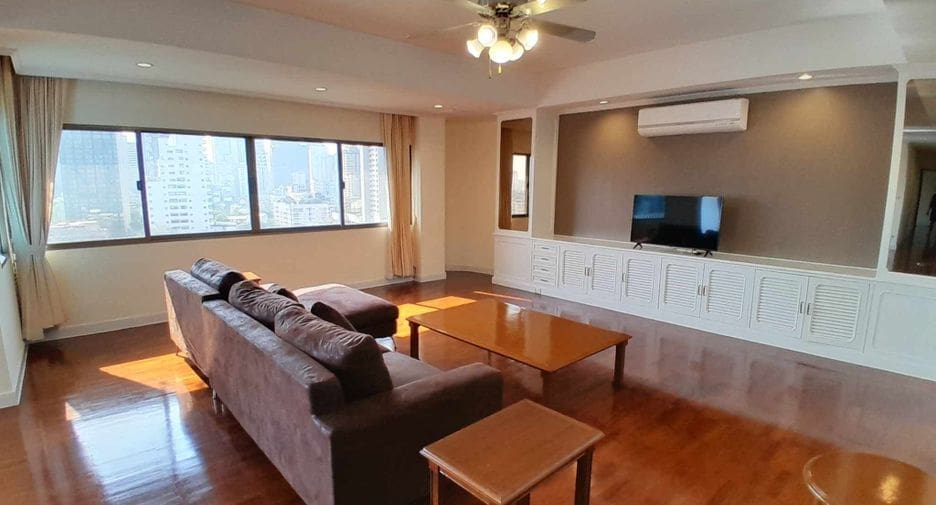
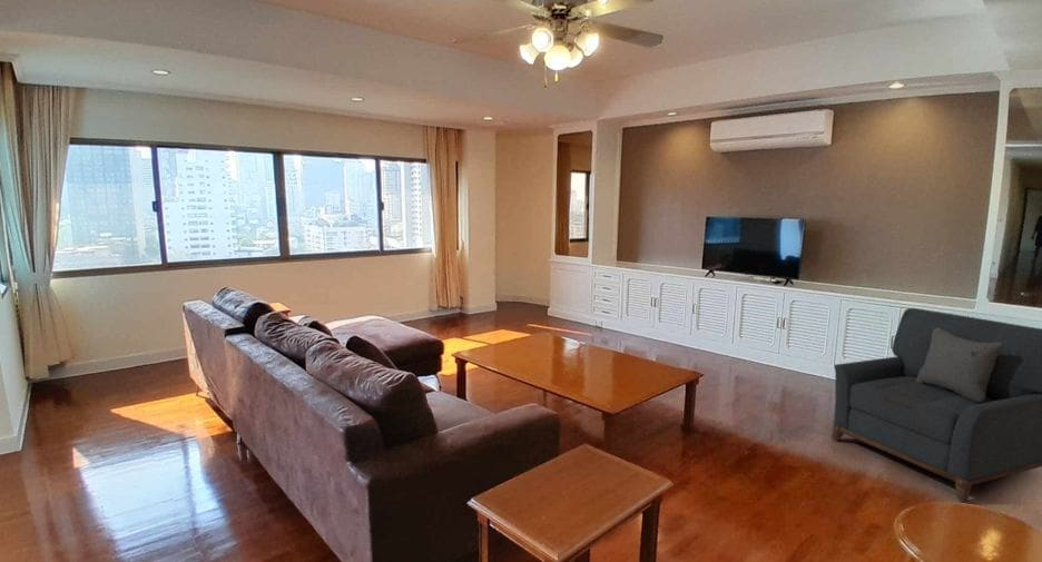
+ armchair (942, 390)
